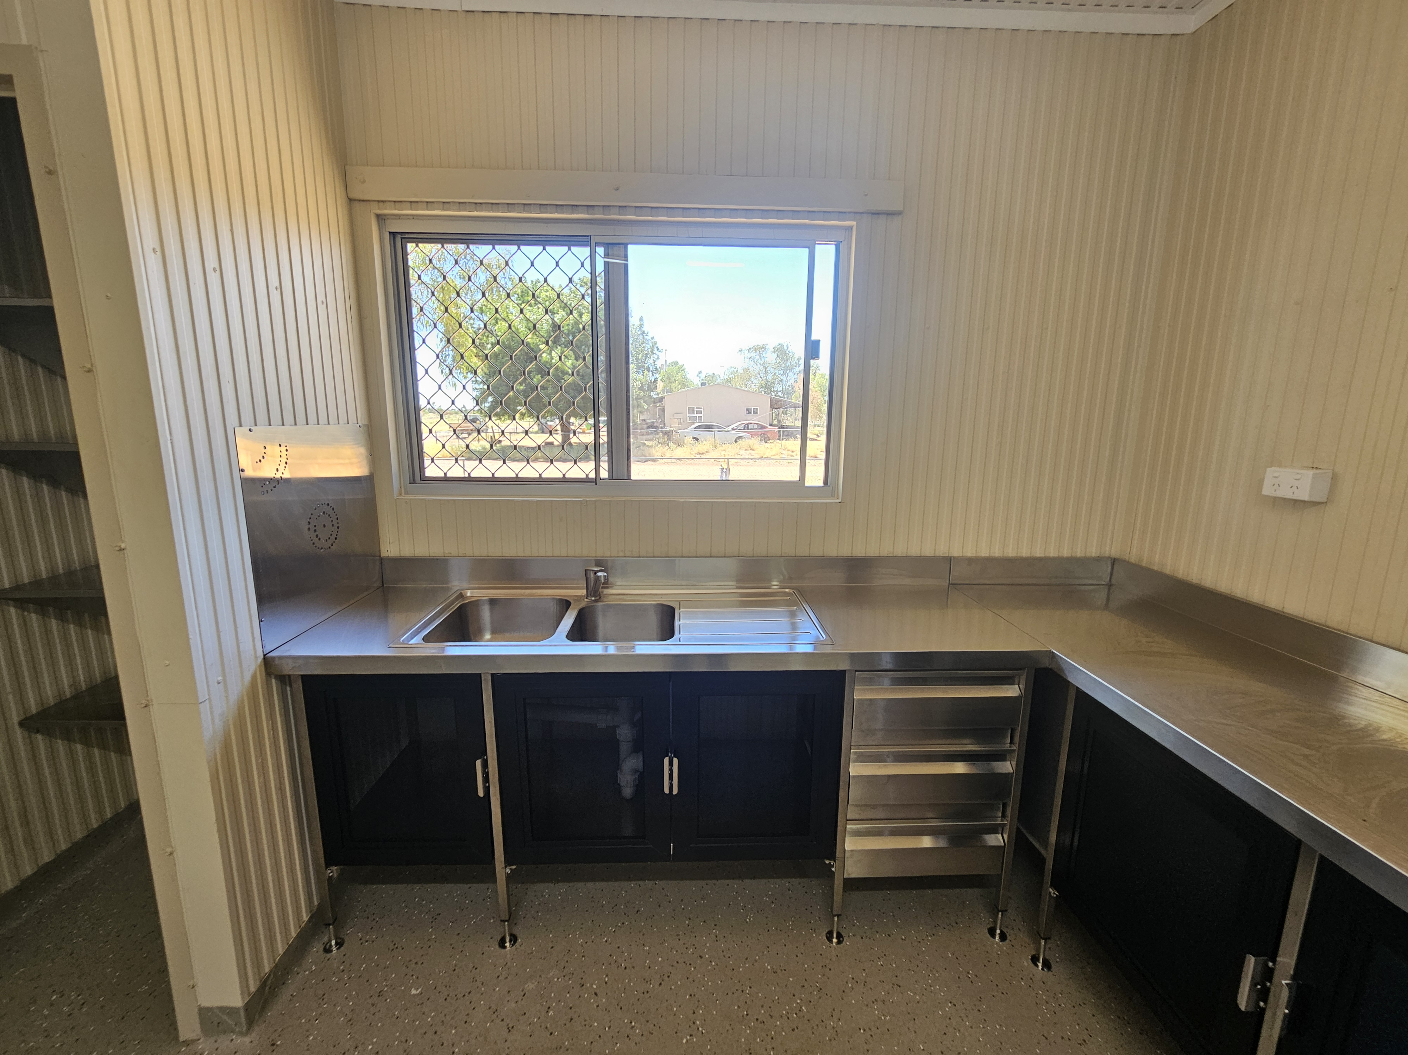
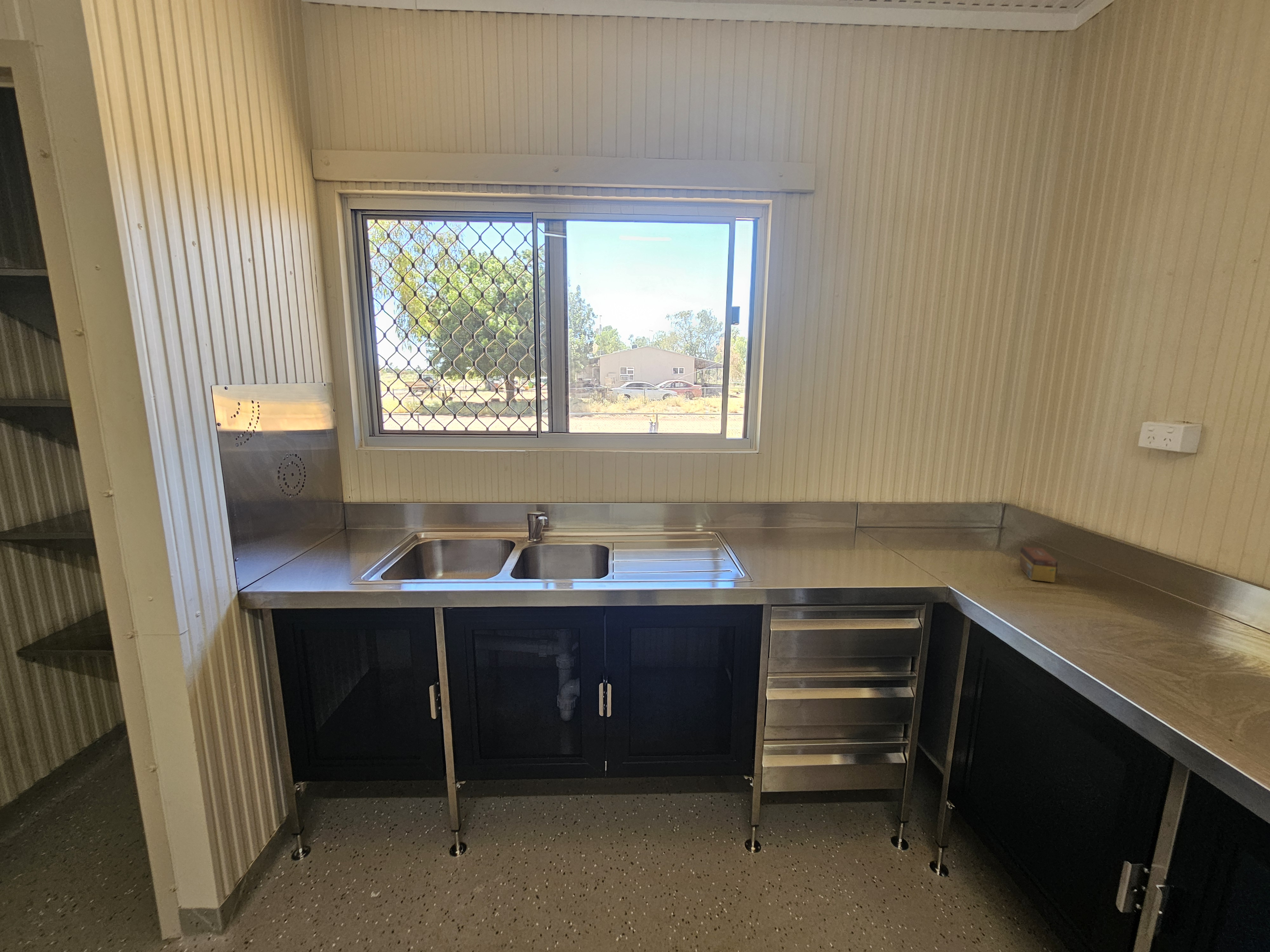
+ tea box (1037, 564)
